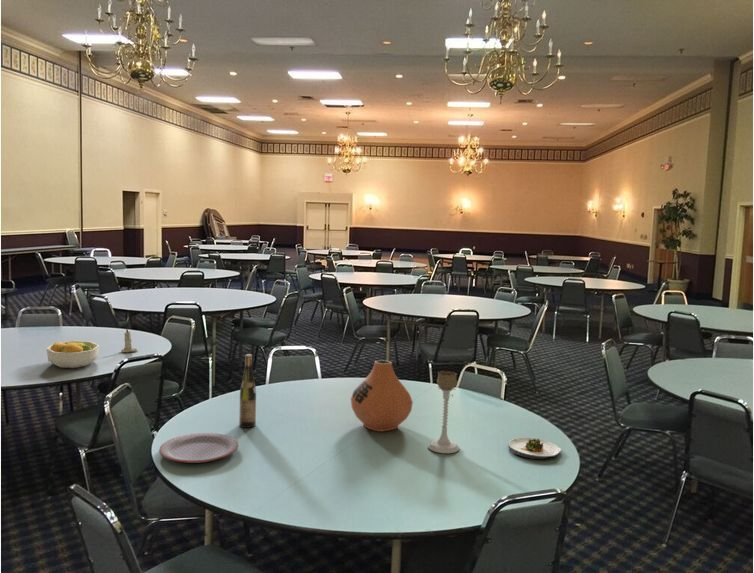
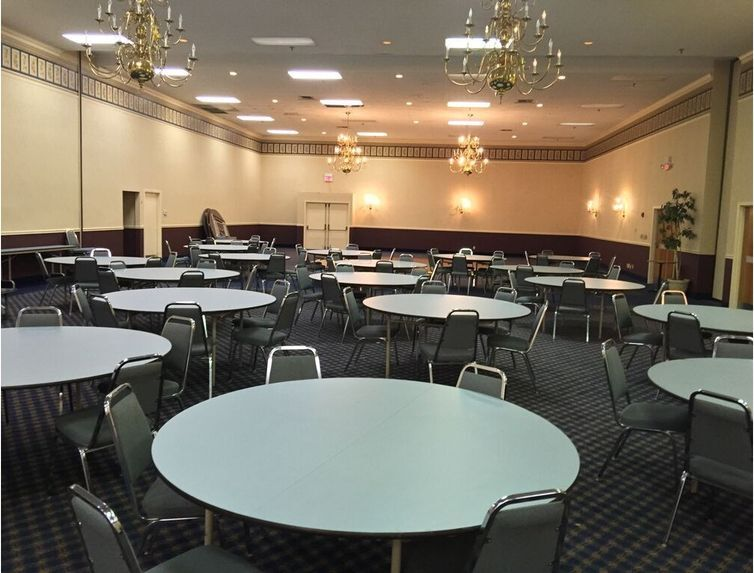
- plate (199, 449)
- candle (129, 339)
- fruit bowl (73, 351)
- candle holder (445, 410)
- wine bottle (248, 390)
- vase (381, 394)
- salad plate (533, 444)
